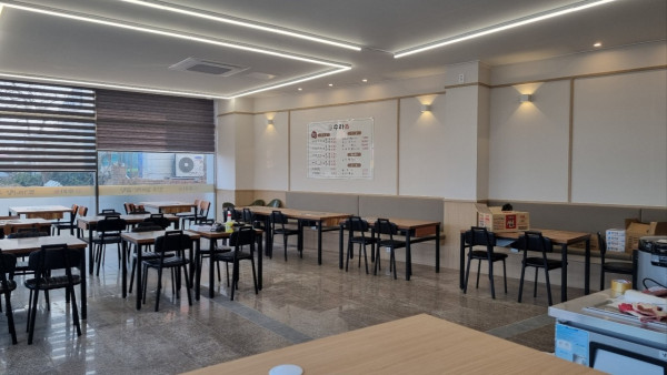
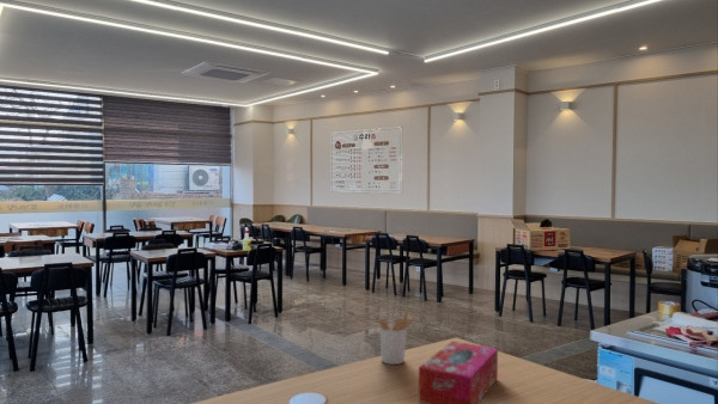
+ utensil holder (396, 337)
+ tissue box (460, 373)
